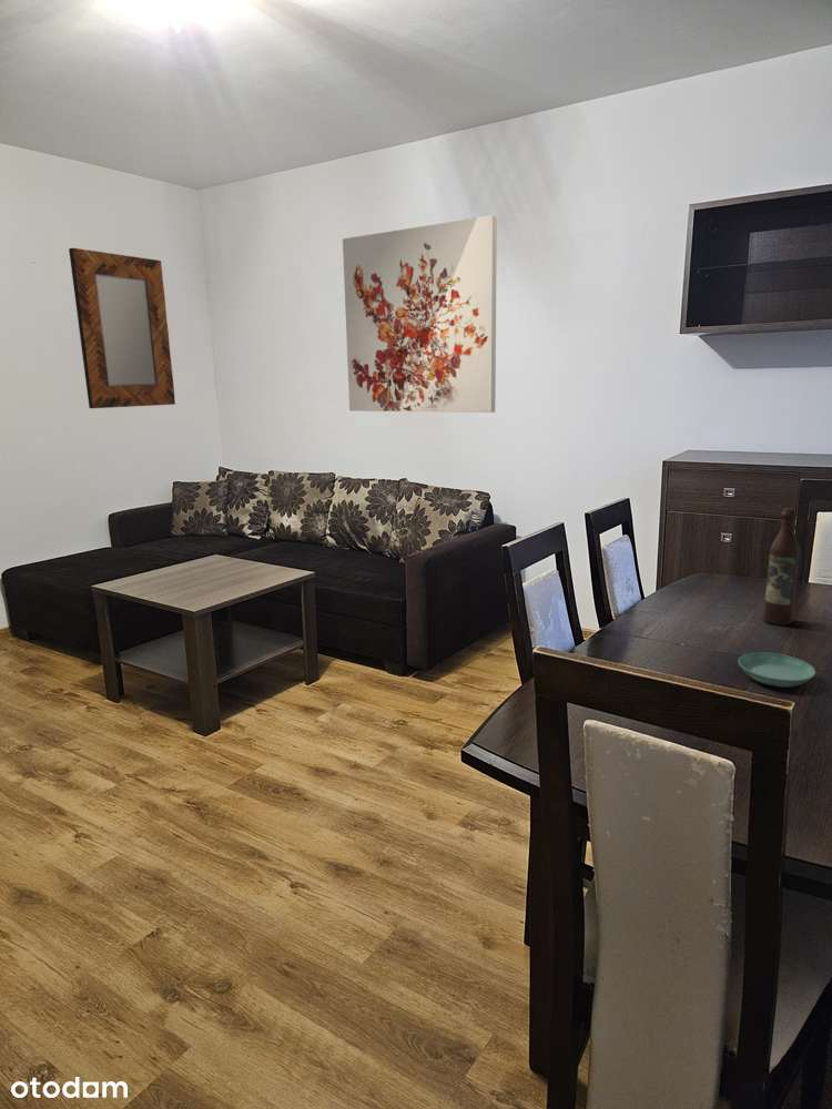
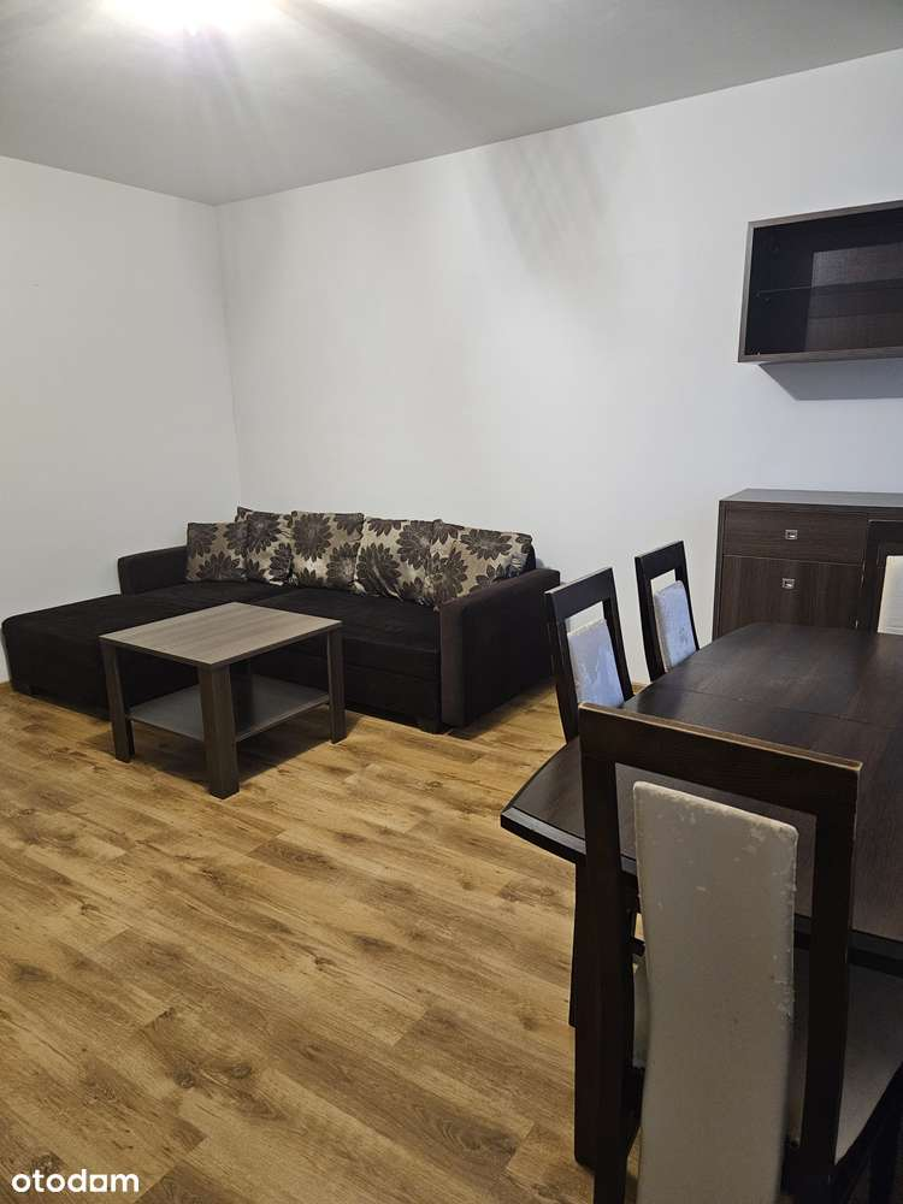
- wine bottle (783, 566)
- wall art (416, 322)
- home mirror (125, 332)
- saucer (775, 671)
